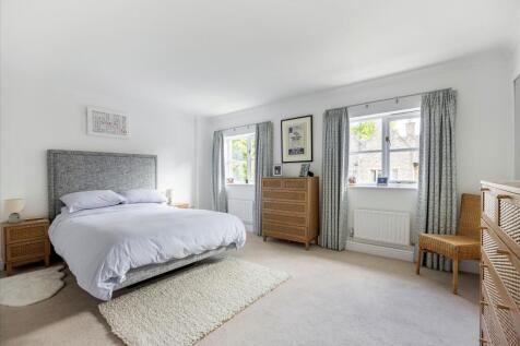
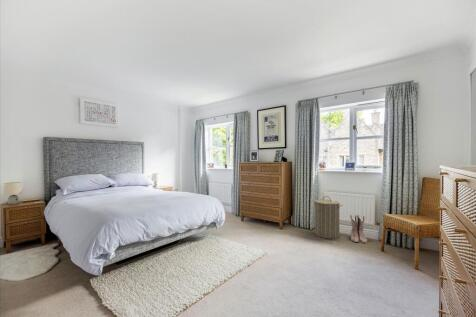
+ laundry hamper (326, 215)
+ boots (358, 227)
